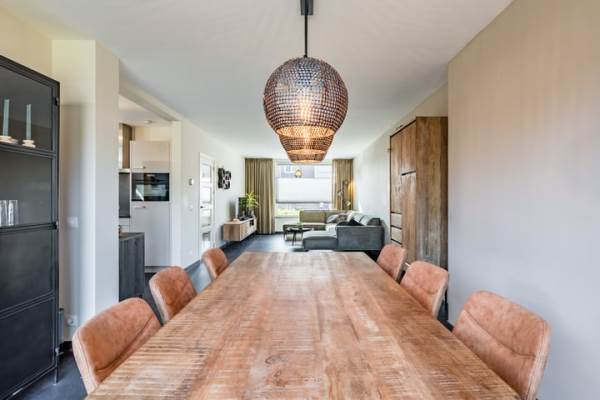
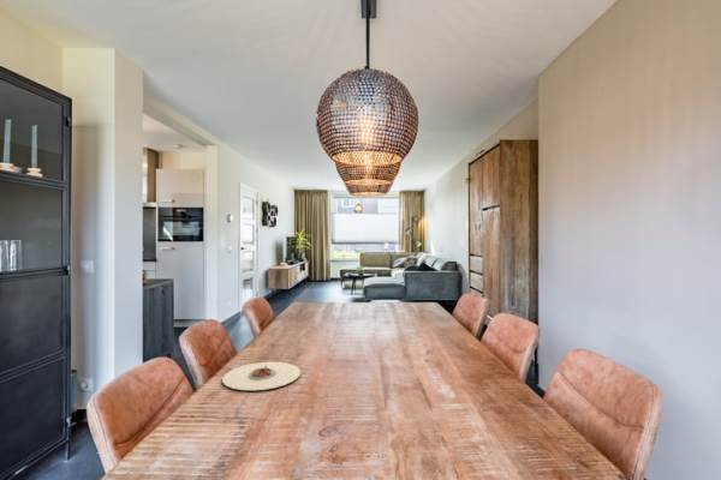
+ plate (262, 371)
